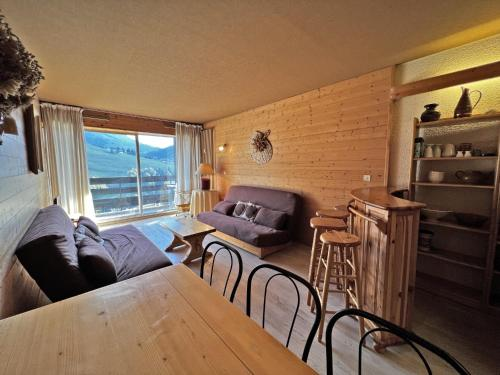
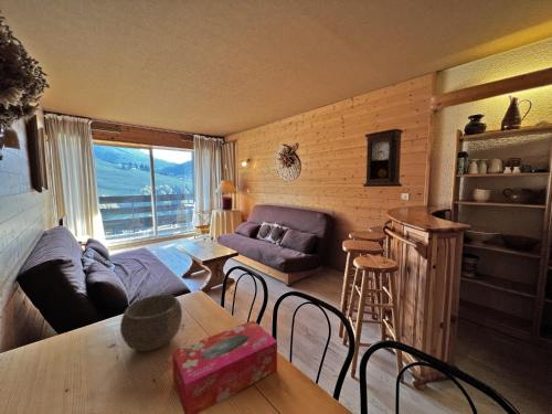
+ tissue box (226, 360)
+ pendulum clock (381, 159)
+ bowl (152, 322)
